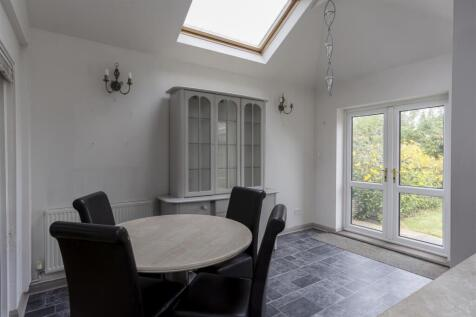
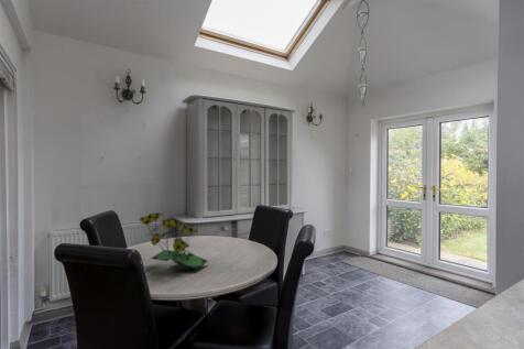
+ flower arrangement (174, 239)
